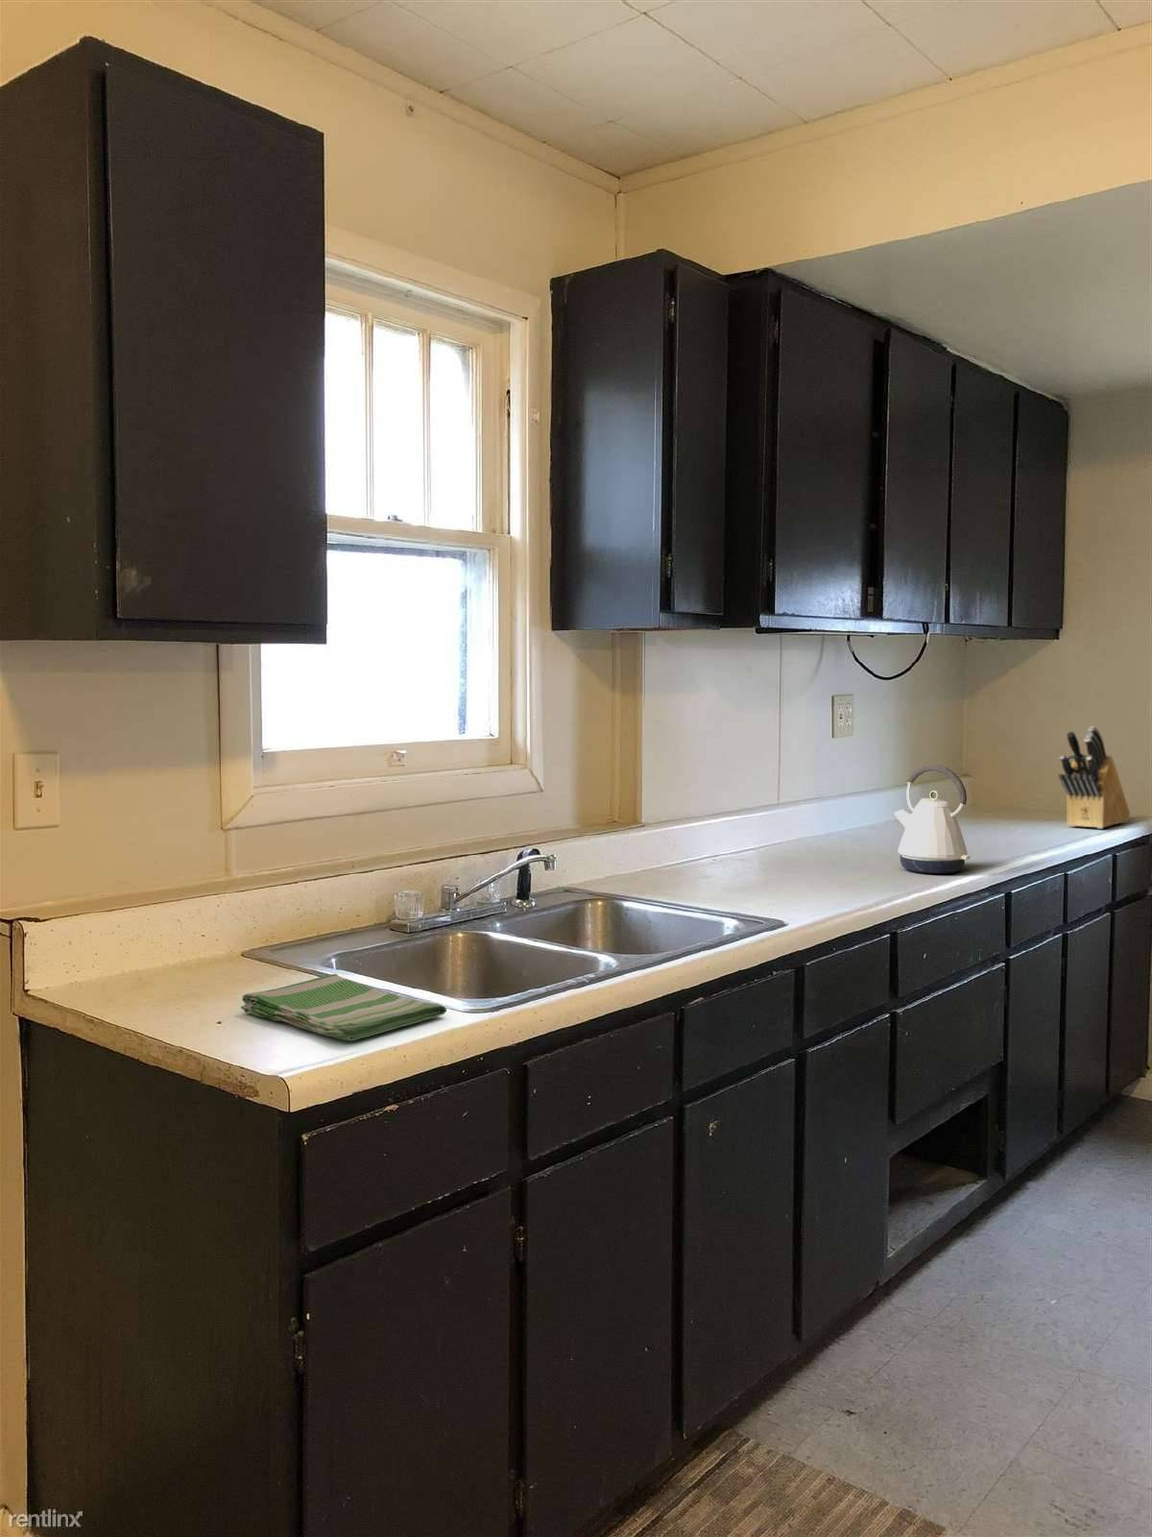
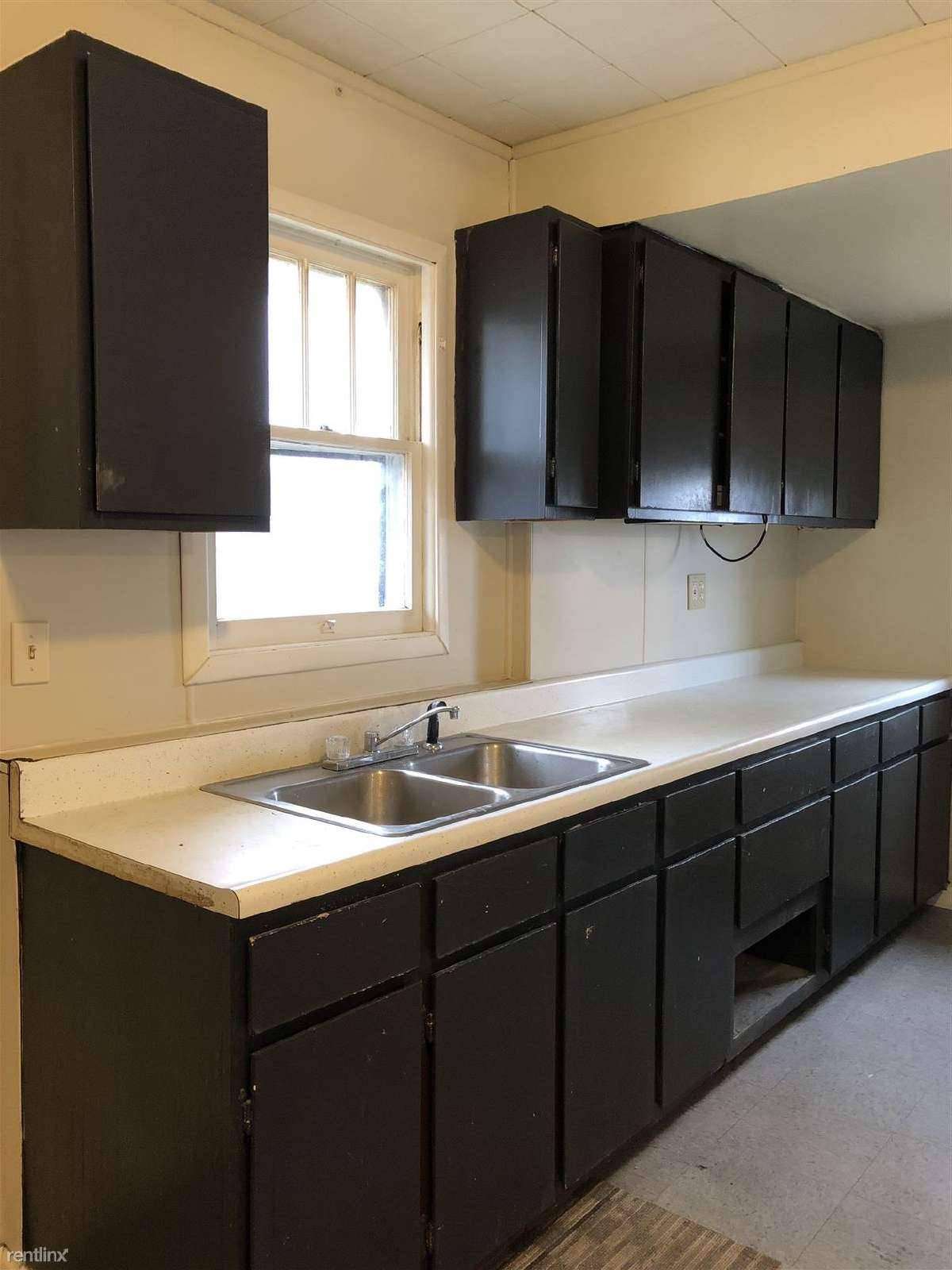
- kettle (931, 817)
- knife block (1094, 776)
- dish towel (341, 1004)
